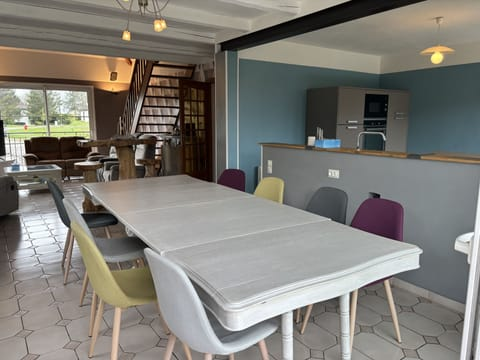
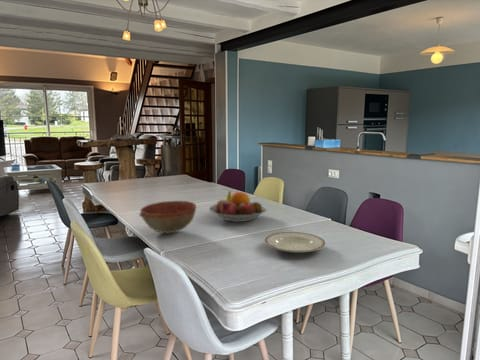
+ fruit bowl (238, 205)
+ bowl (169, 219)
+ plate (294, 244)
